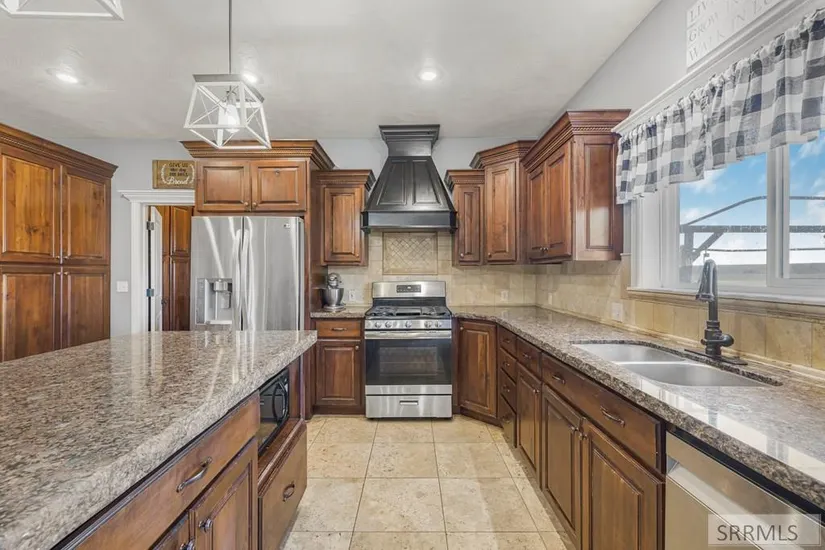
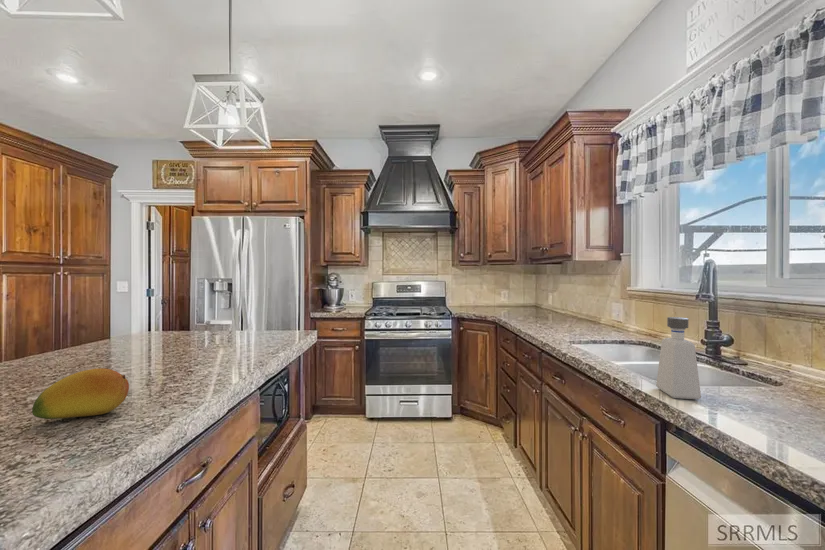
+ soap dispenser (677, 355)
+ fruit (84, 392)
